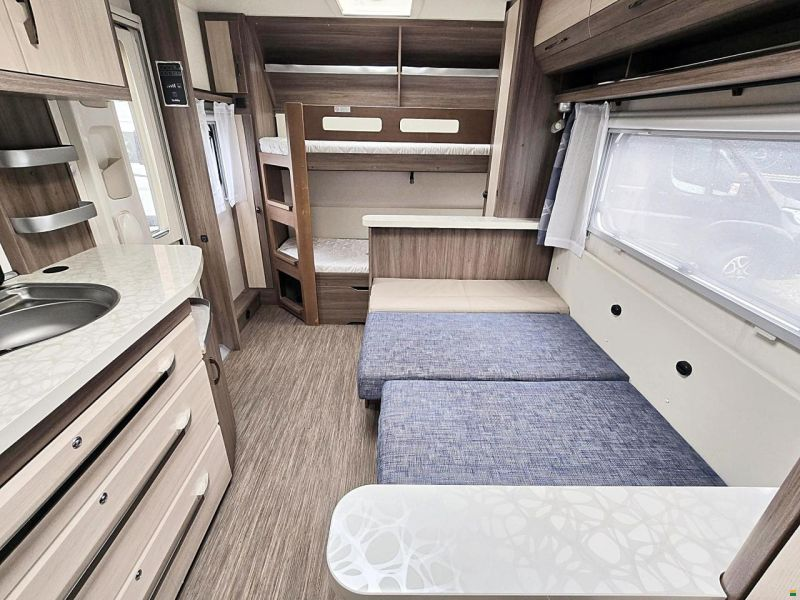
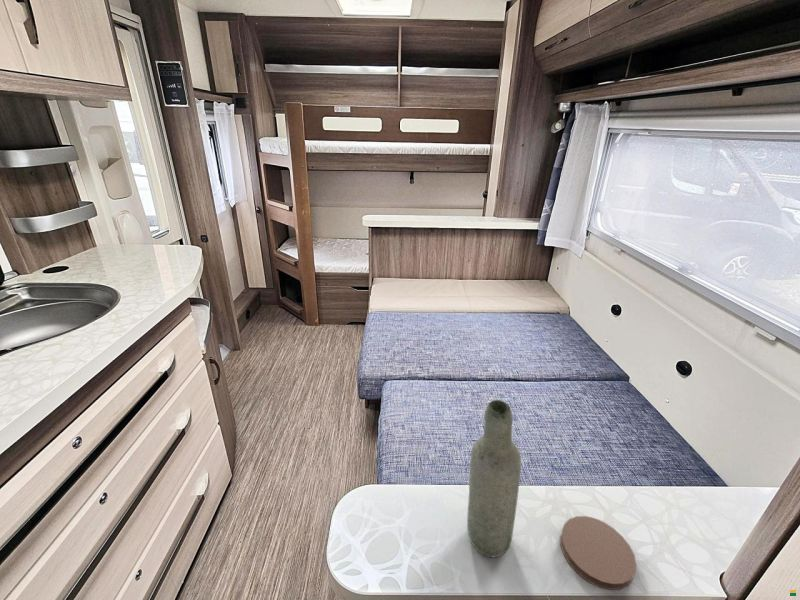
+ bottle (495, 478)
+ coaster (596, 550)
